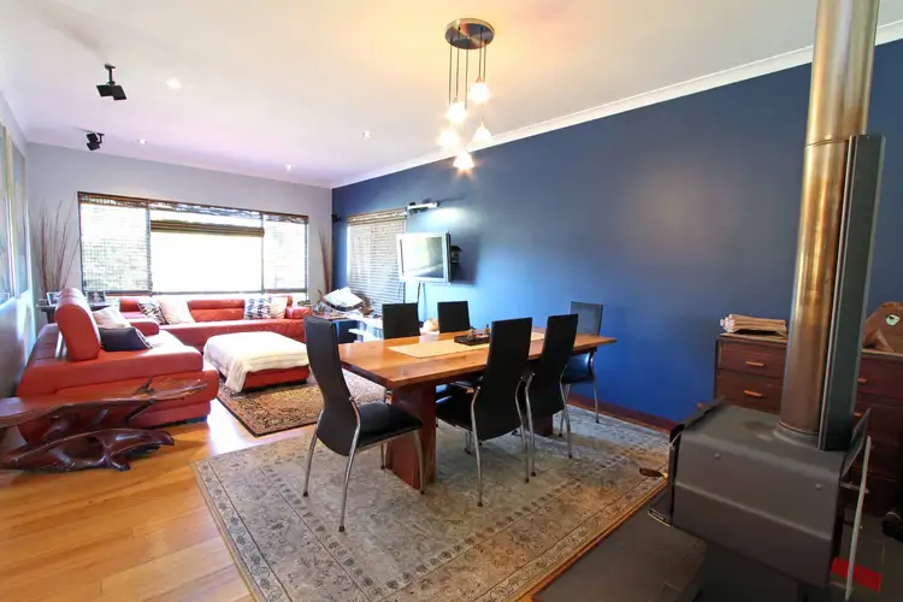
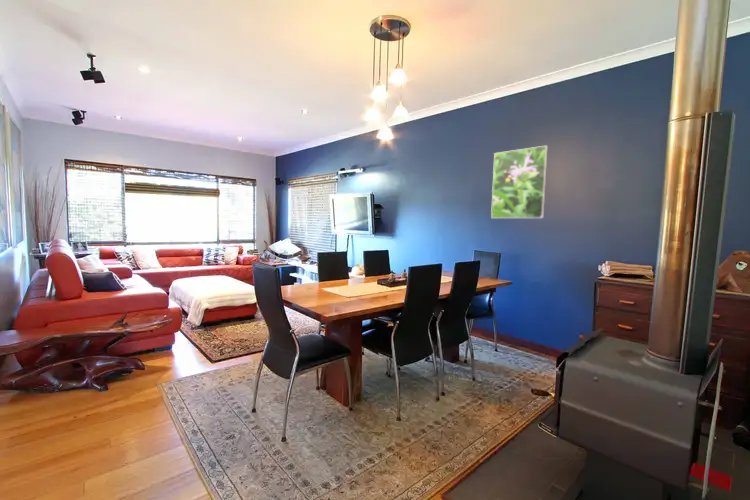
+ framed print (517, 184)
